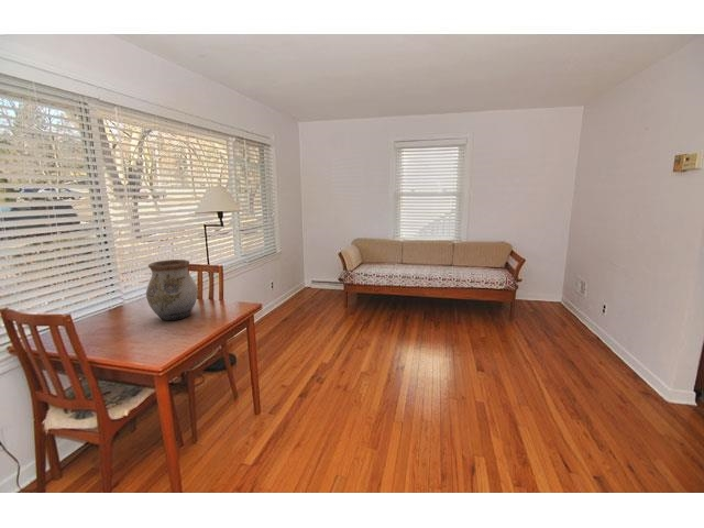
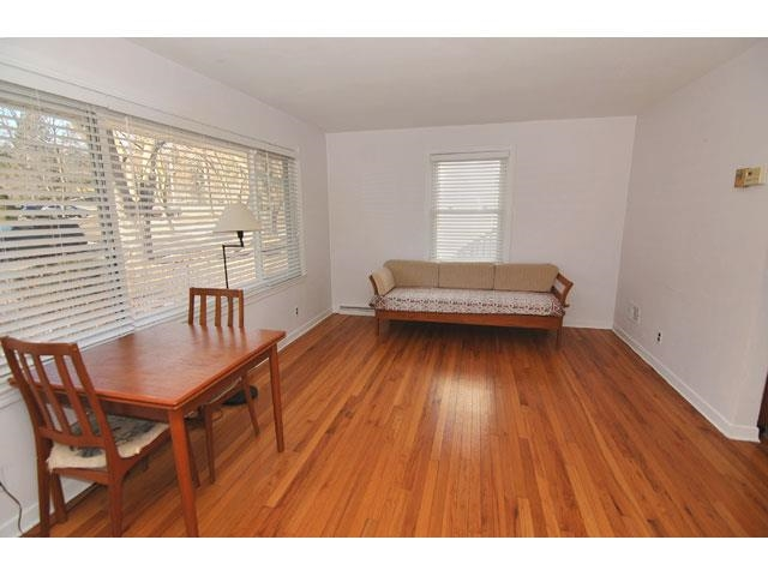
- vase (172, 289)
